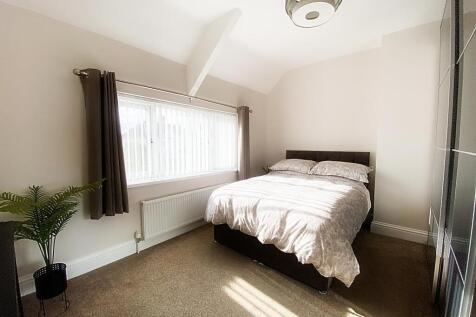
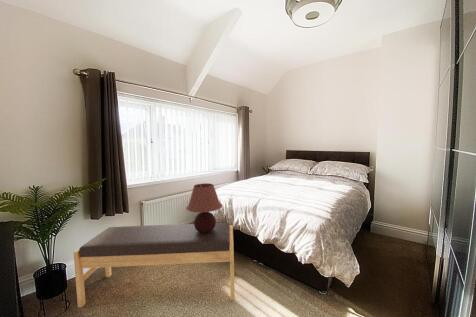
+ bench (164, 259)
+ table lamp (204, 208)
